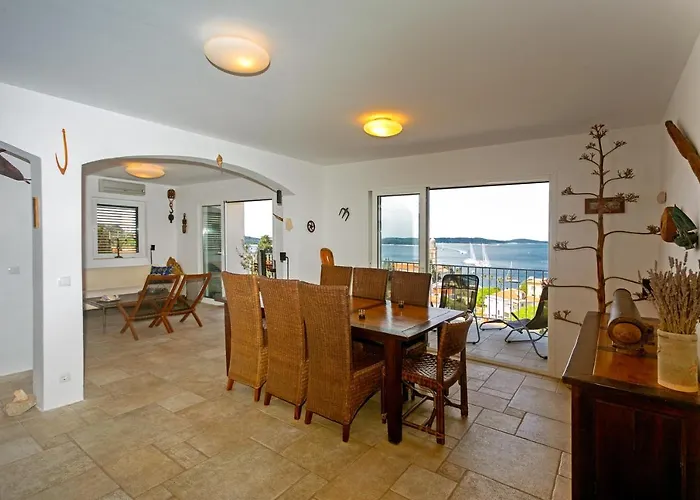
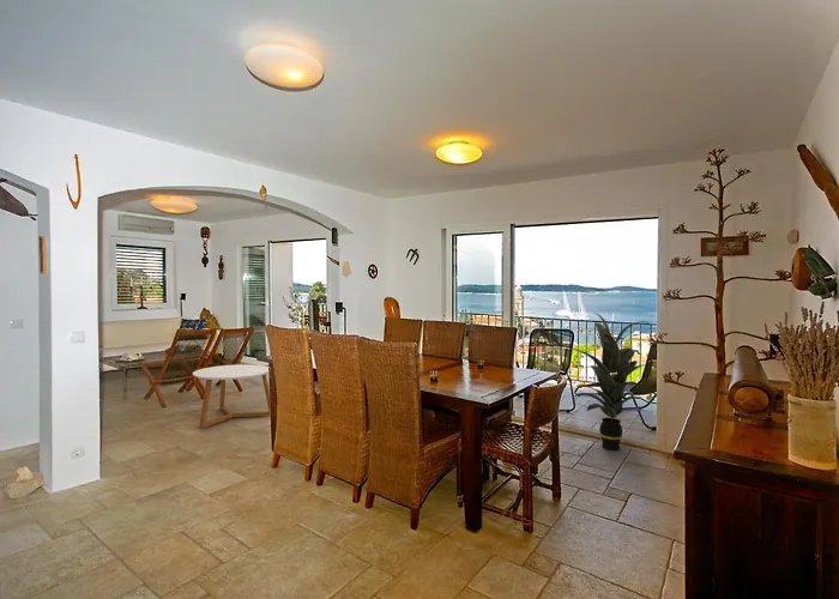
+ indoor plant (606, 379)
+ coffee table (224, 393)
